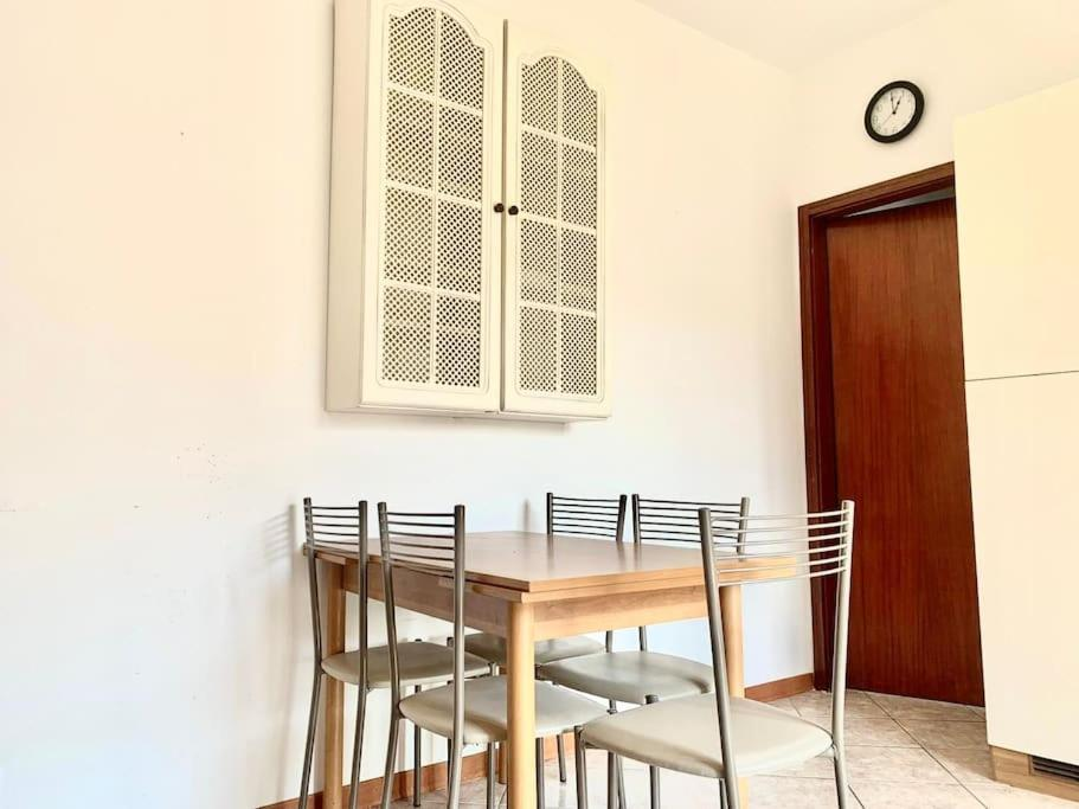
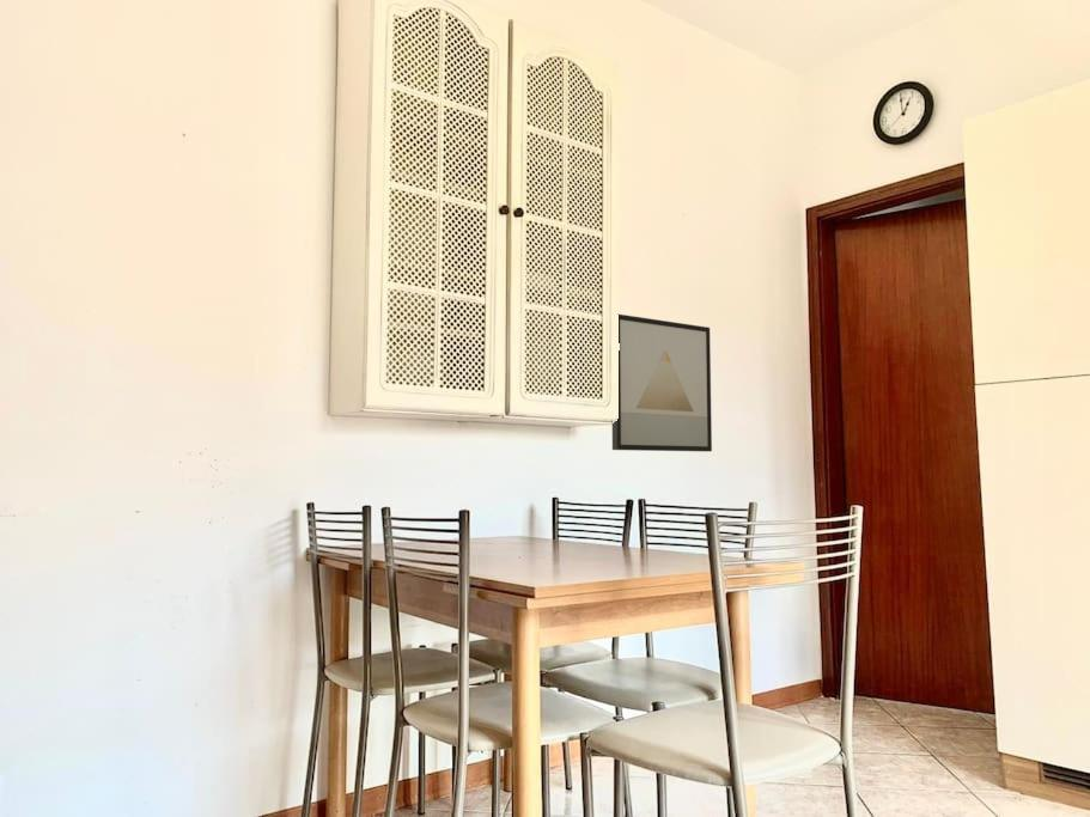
+ wall art (663, 385)
